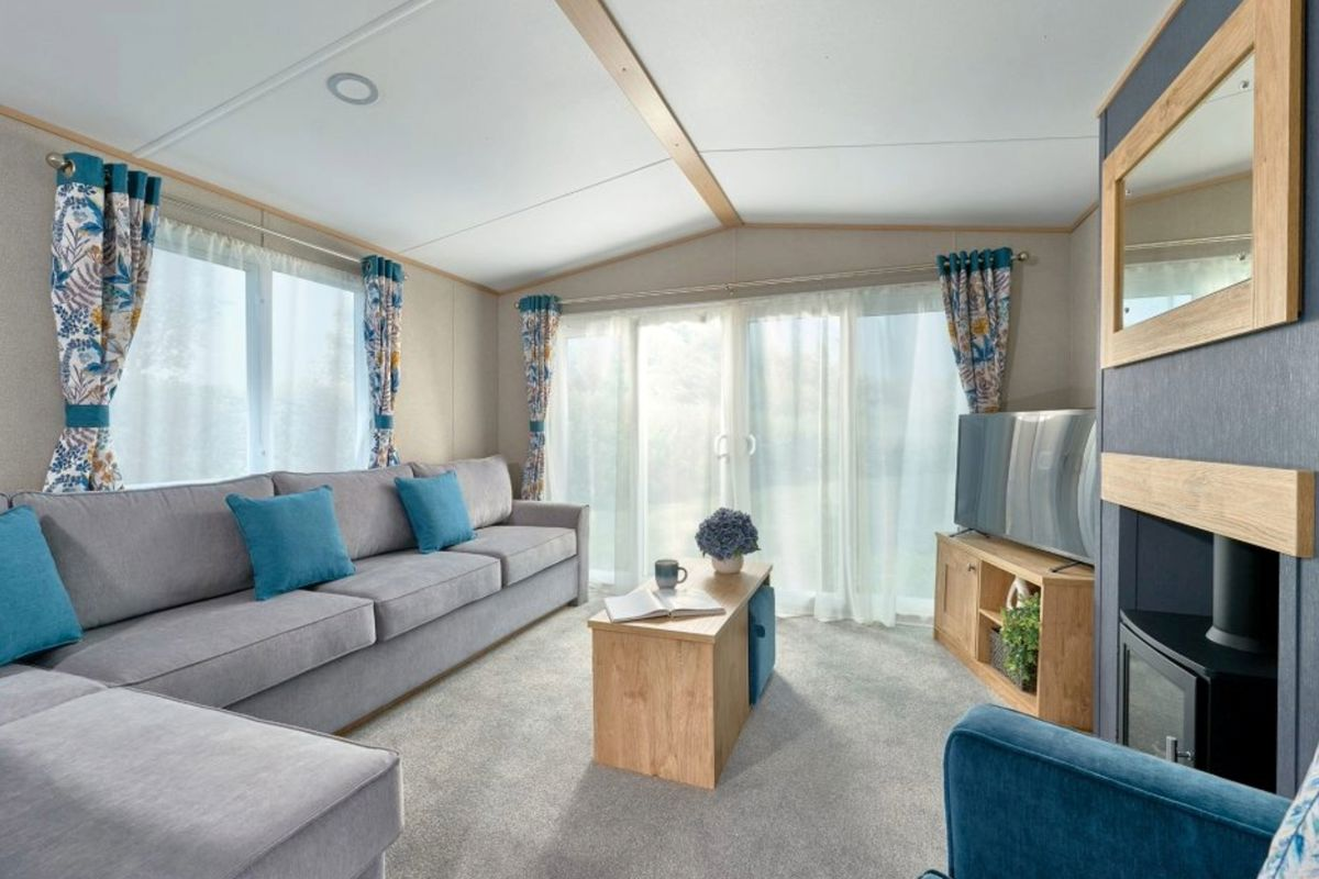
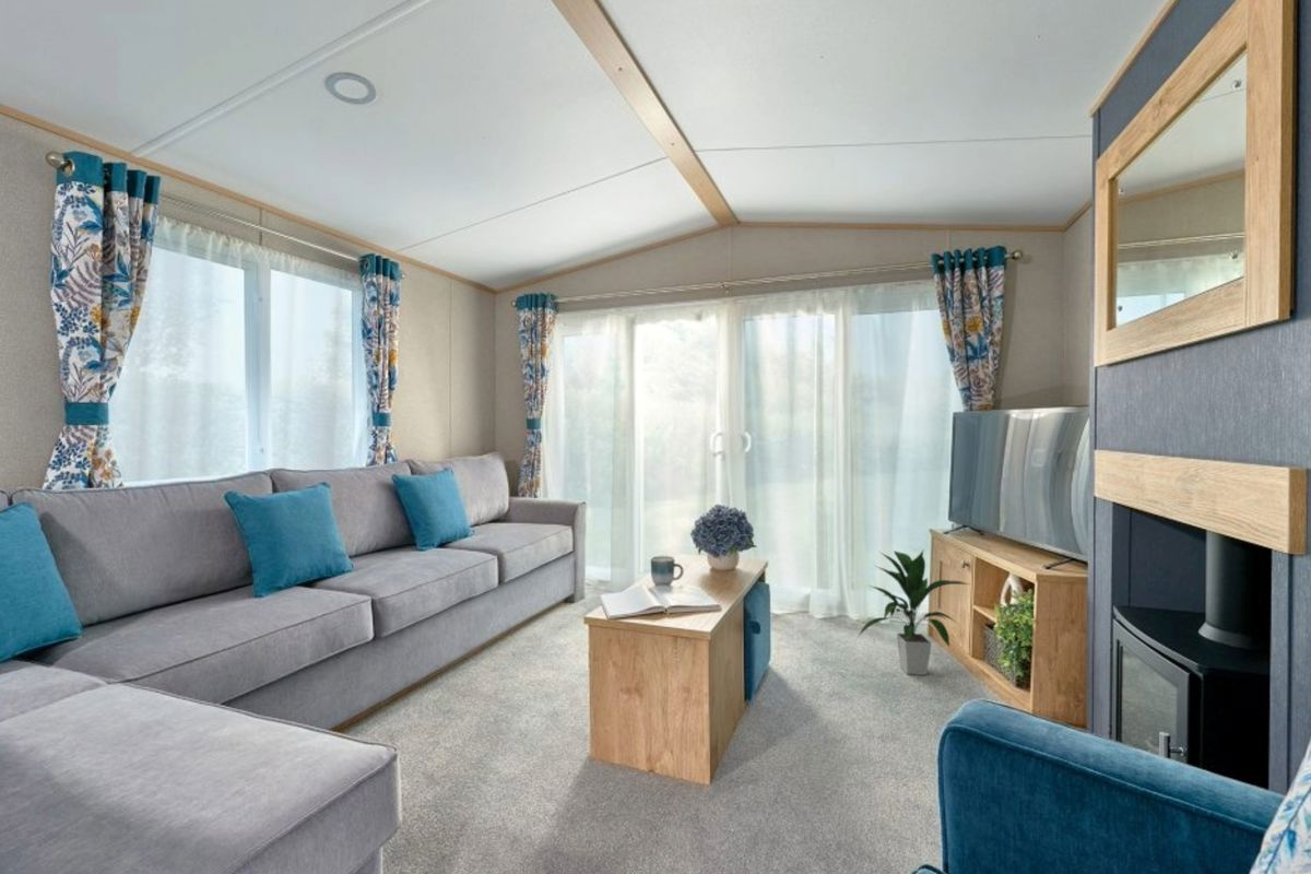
+ indoor plant (908, 607)
